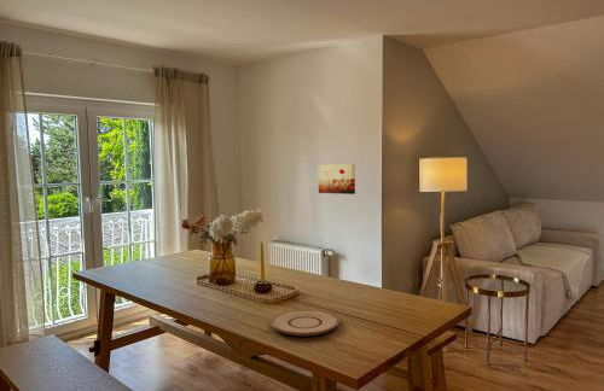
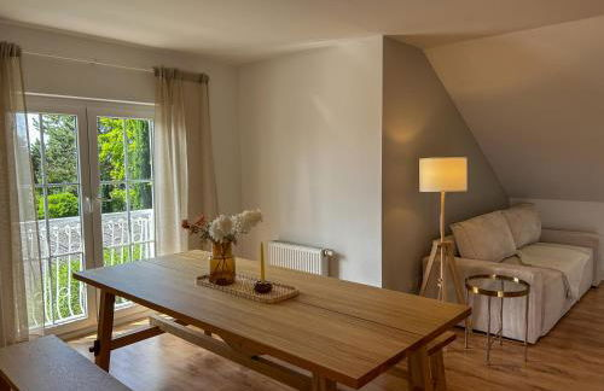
- plate (304, 322)
- wall art (336, 179)
